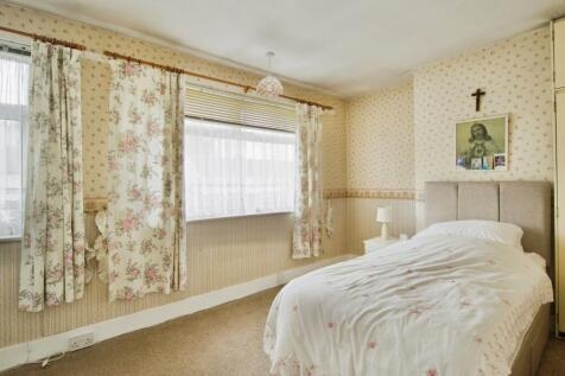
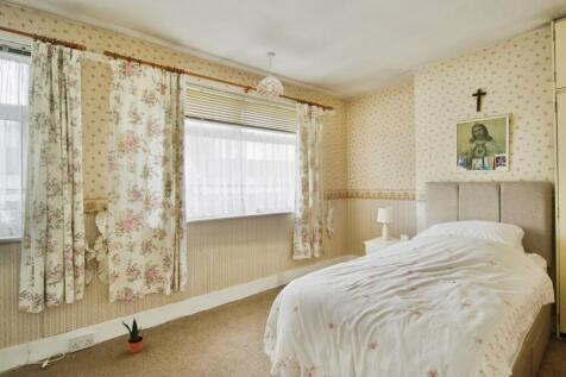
+ potted plant (132, 334)
